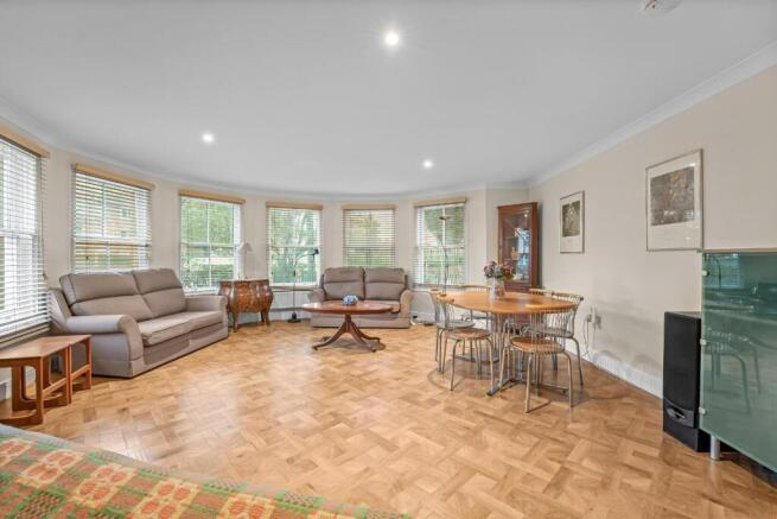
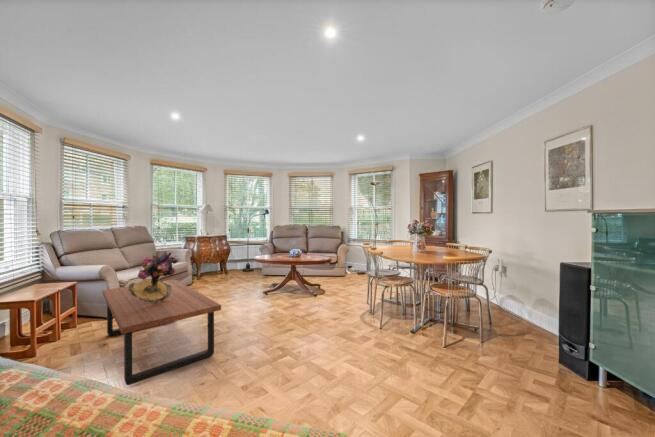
+ coffee table (156, 320)
+ bouquet (153, 275)
